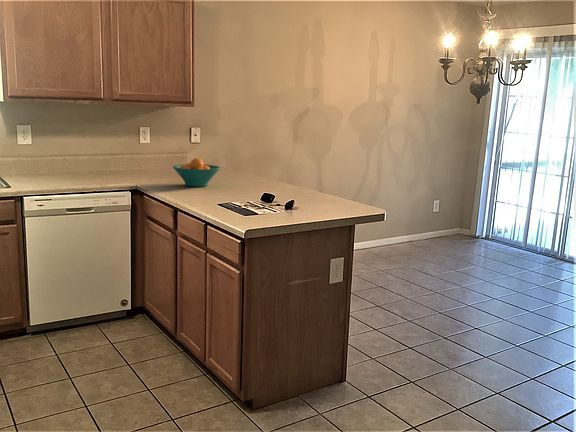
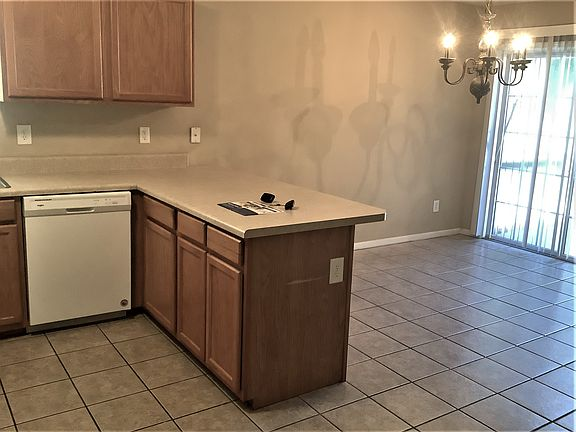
- fruit bowl (196, 171)
